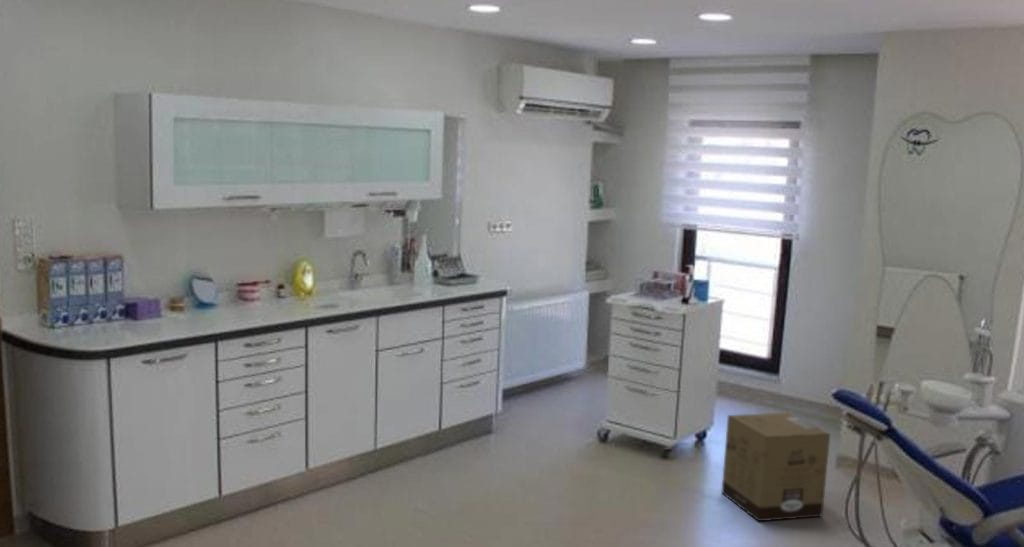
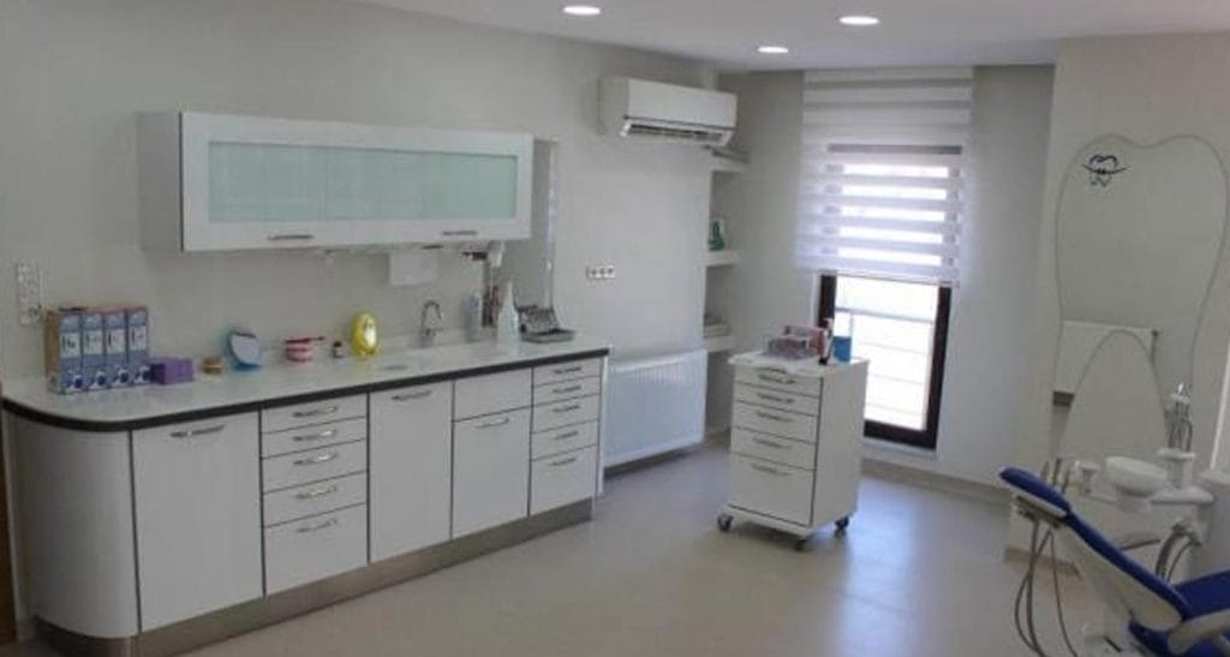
- cardboard box (774, 464)
